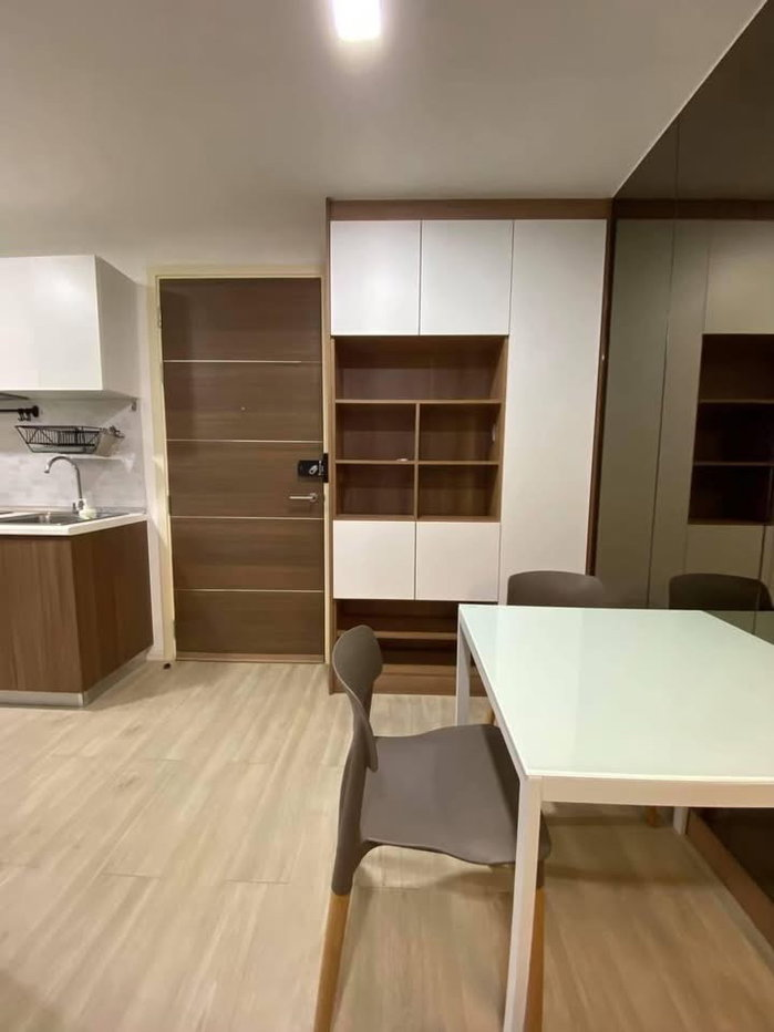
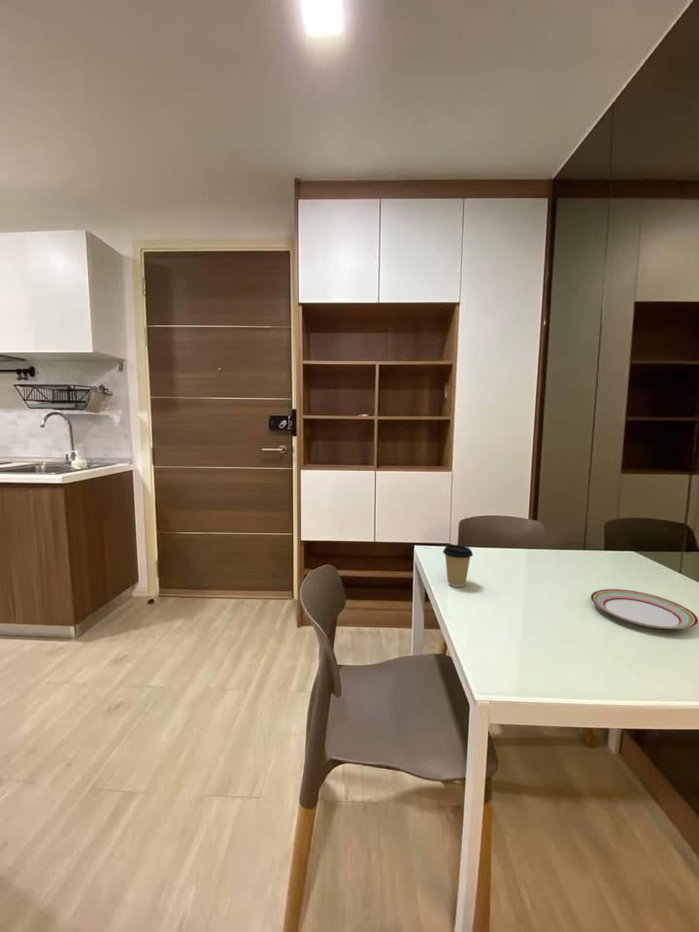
+ plate (640, 610)
+ coffee cup (457, 565)
